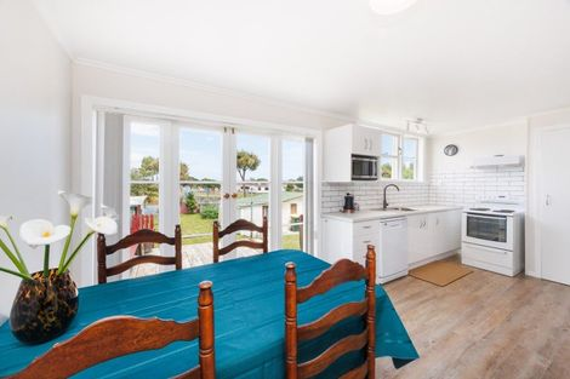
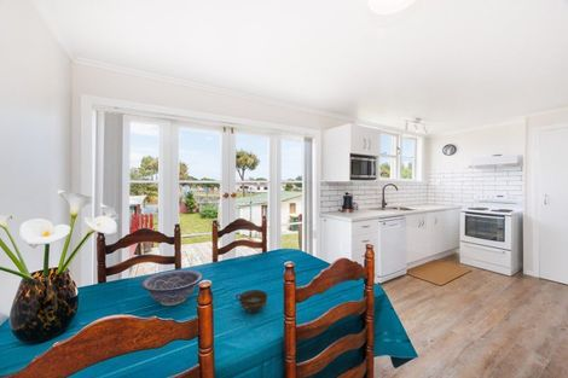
+ cup (250, 302)
+ decorative bowl (173, 289)
